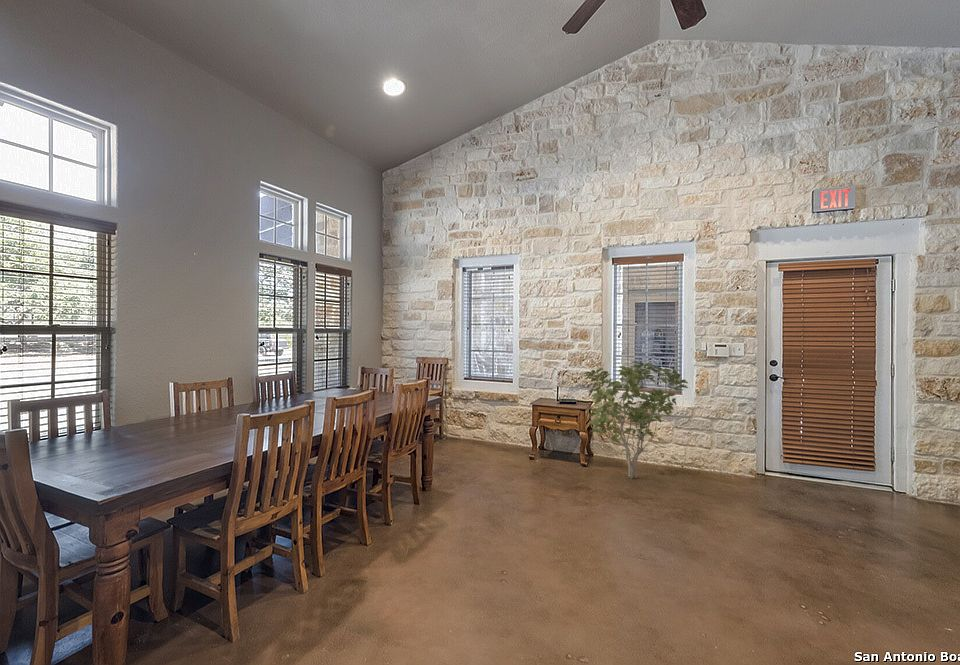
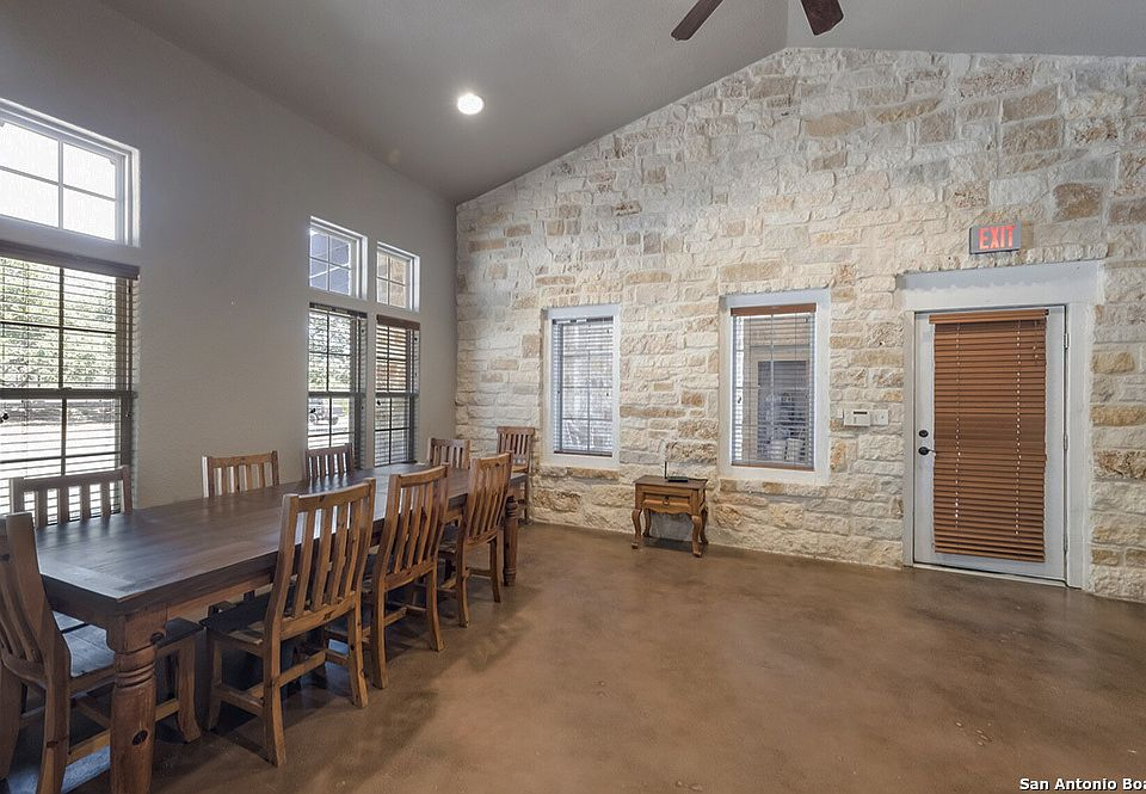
- shrub (634, 419)
